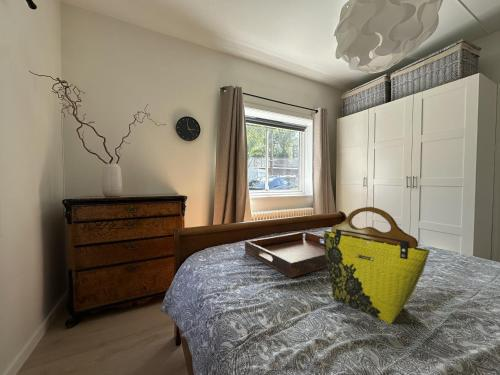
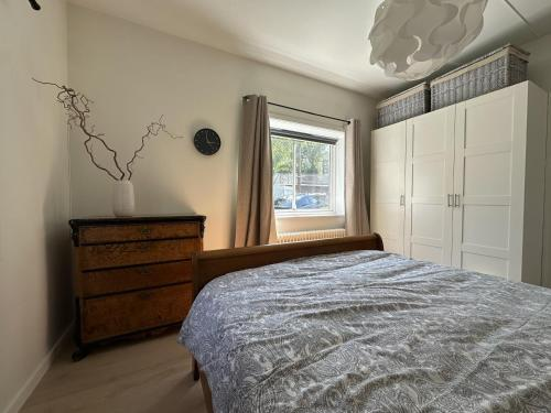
- serving tray (299, 249)
- tote bag (368, 255)
